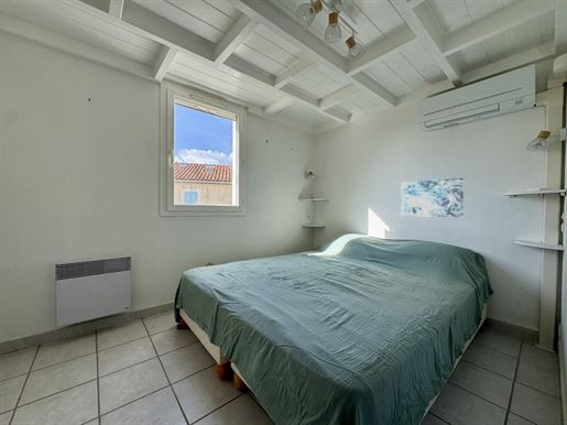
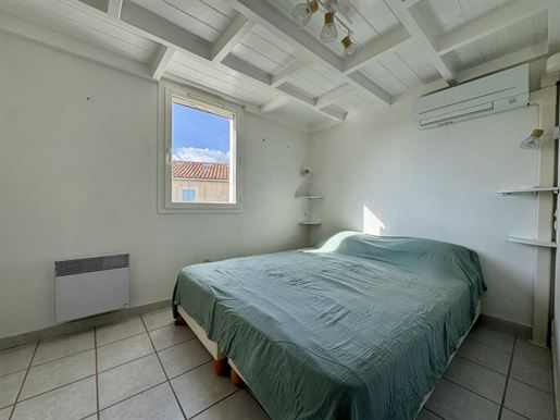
- wall art (429, 198)
